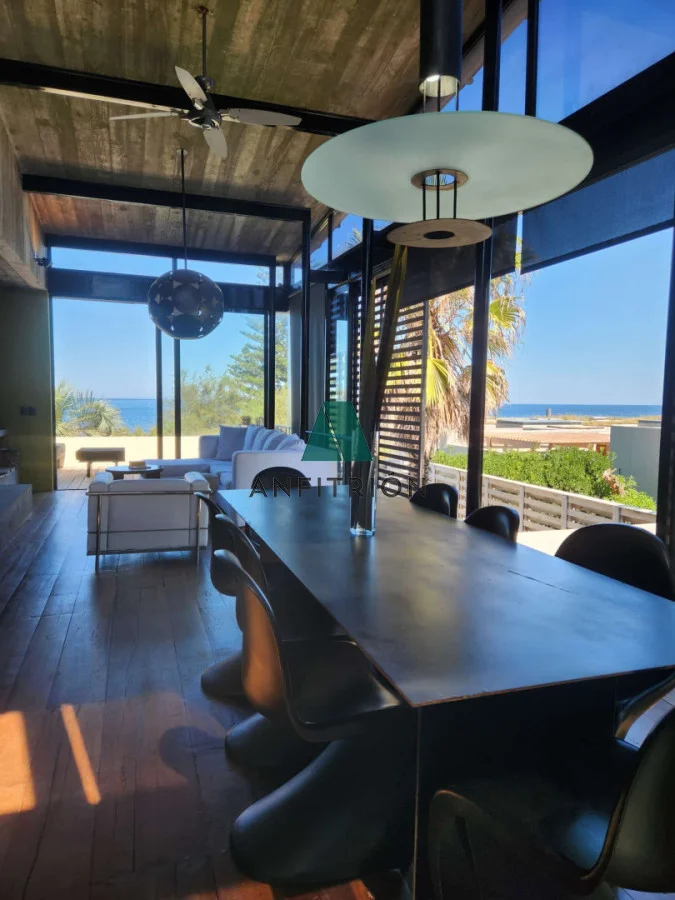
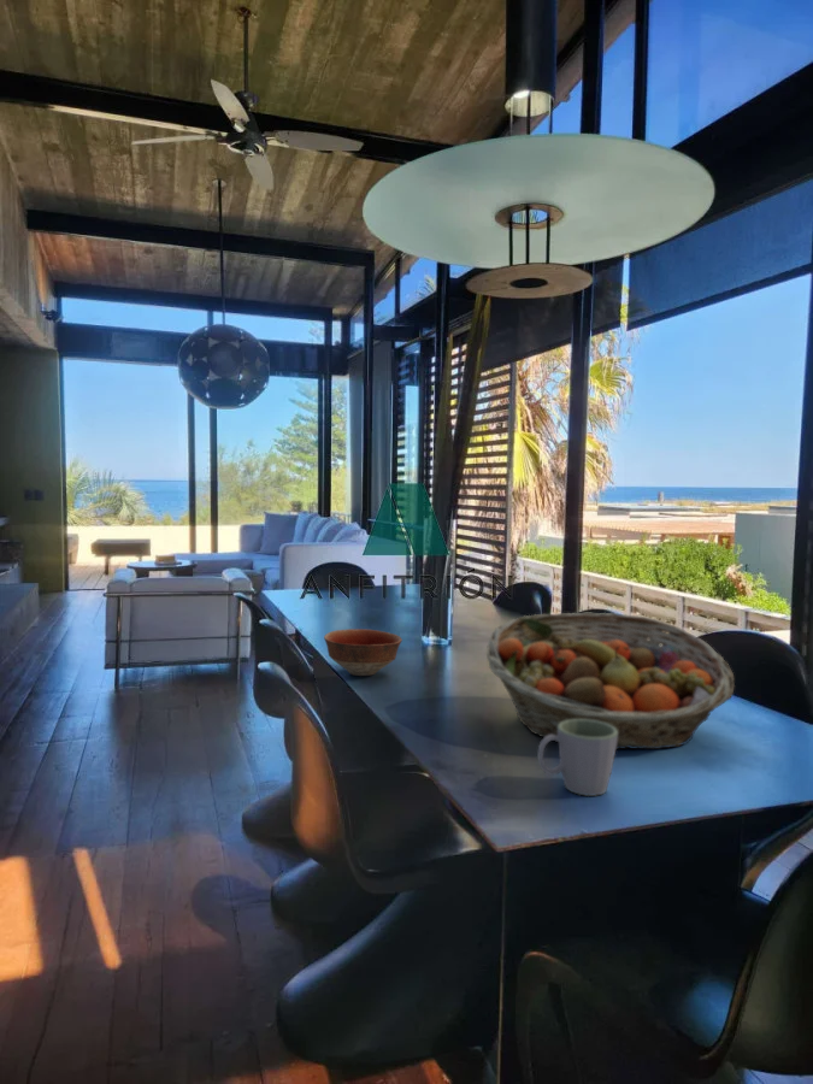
+ bowl (363, 654)
+ mug (576, 758)
+ fruit basket (603, 676)
